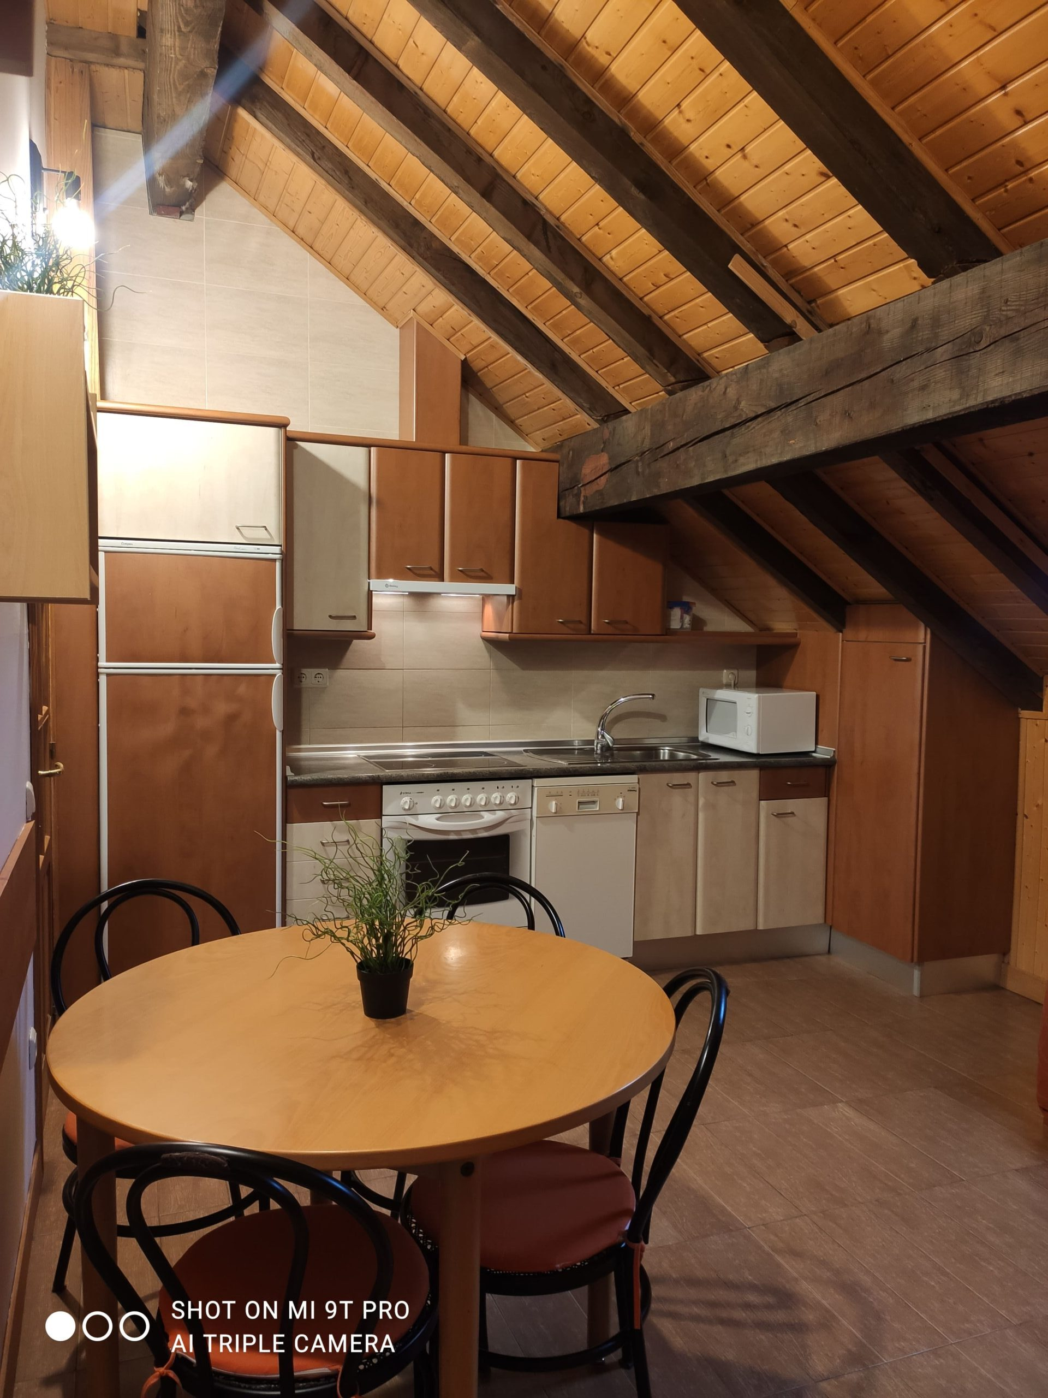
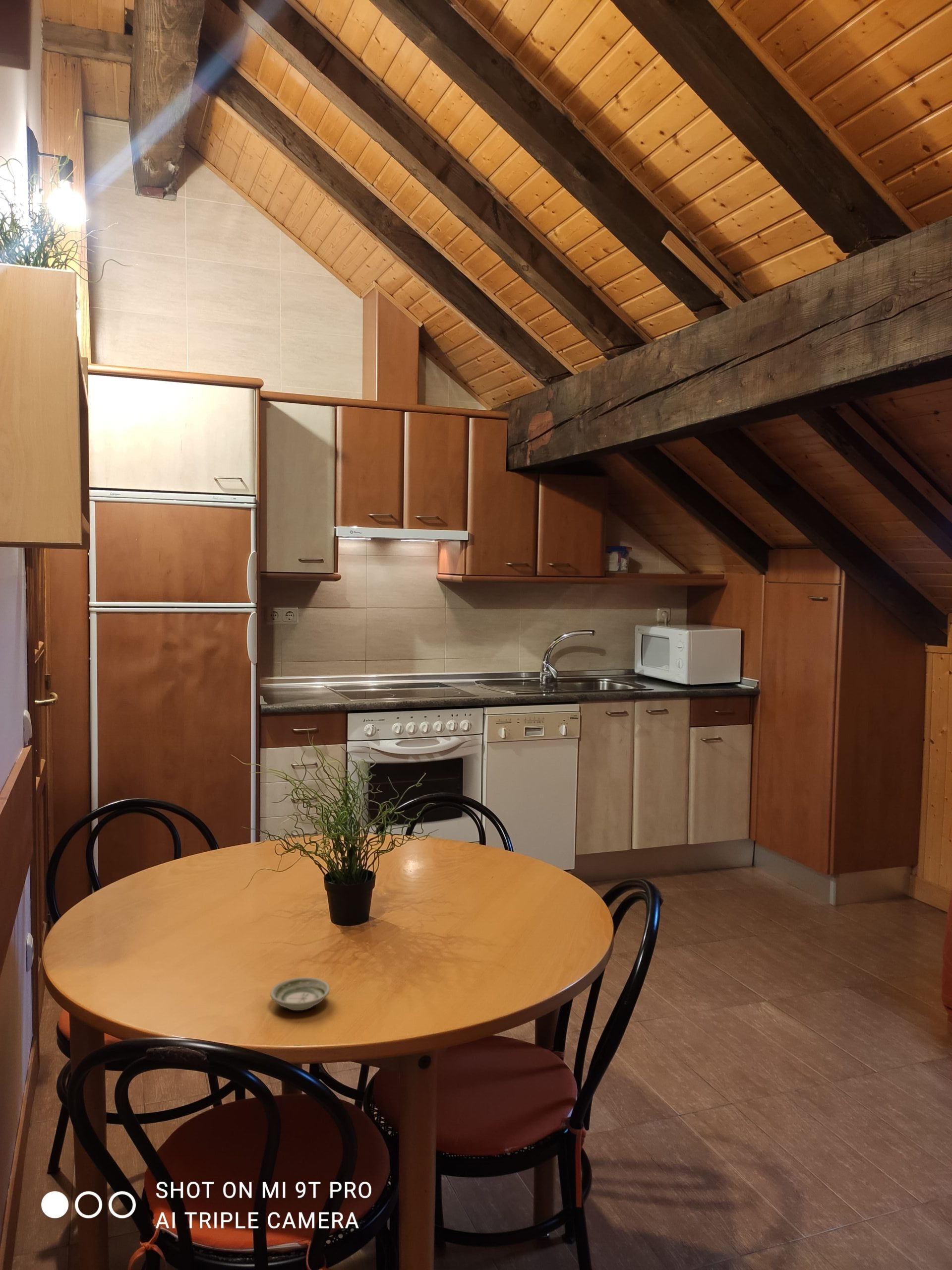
+ saucer (300, 996)
